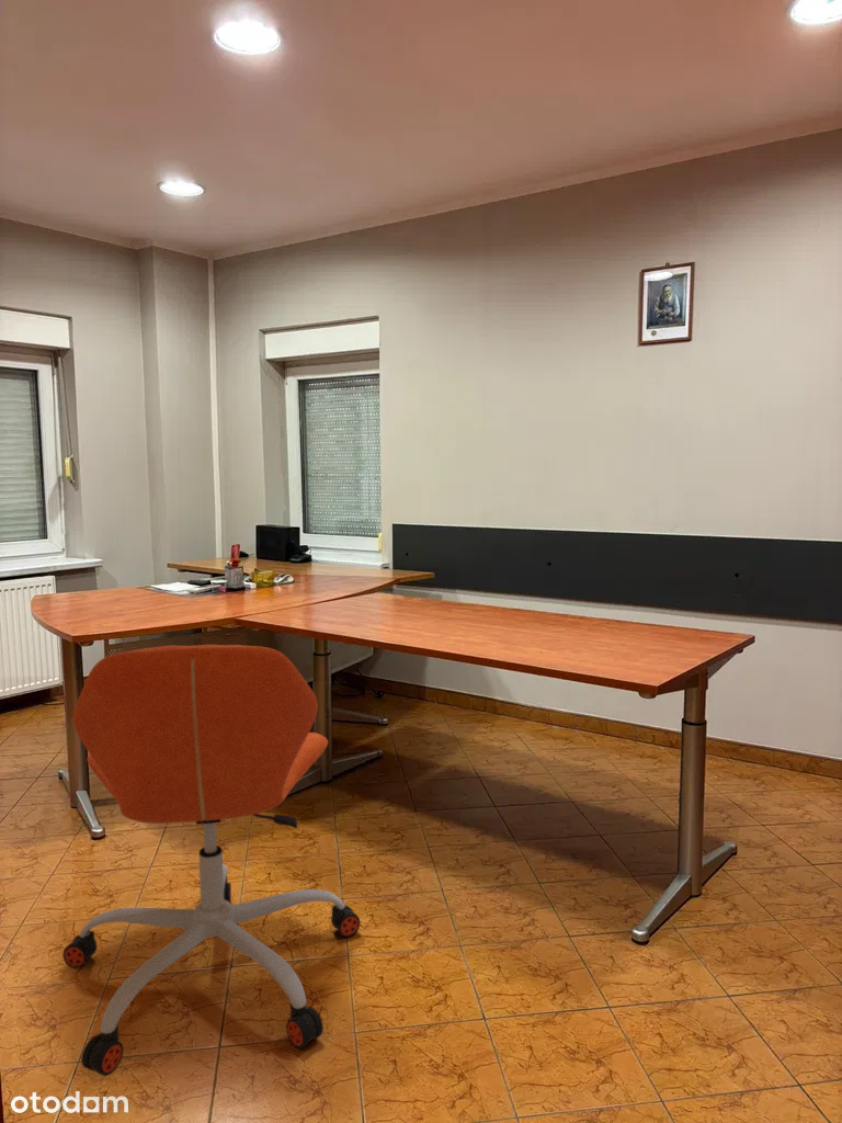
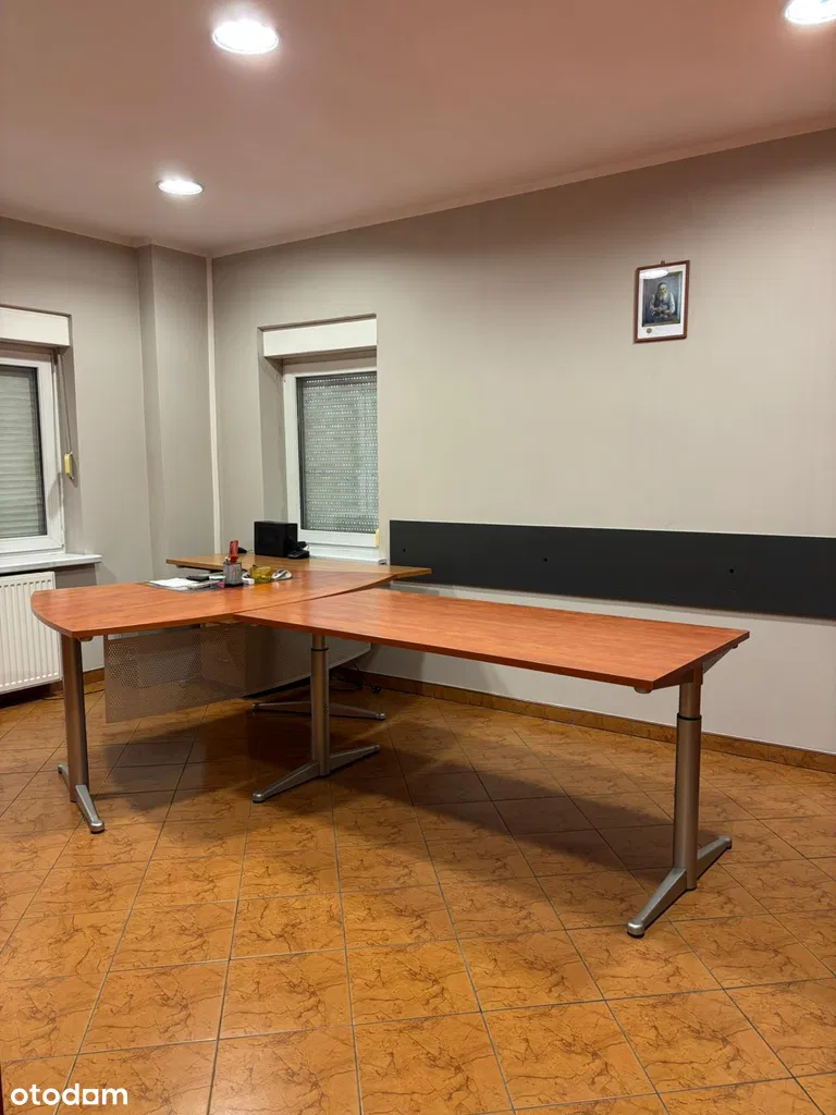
- office chair (207, 803)
